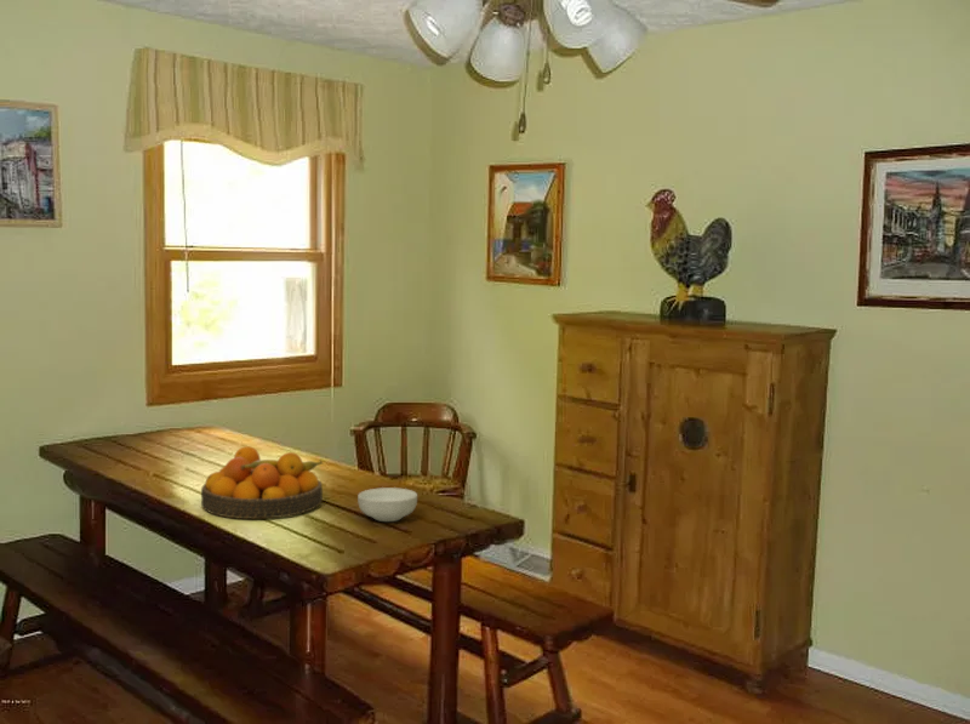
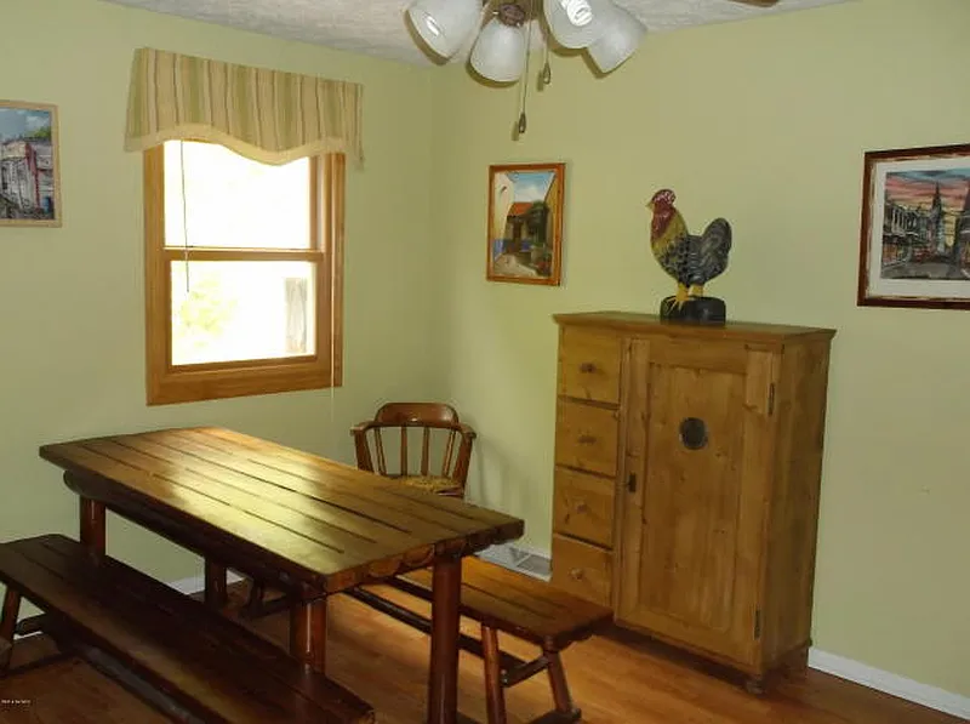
- fruit bowl (262, 478)
- cereal bowl (387, 506)
